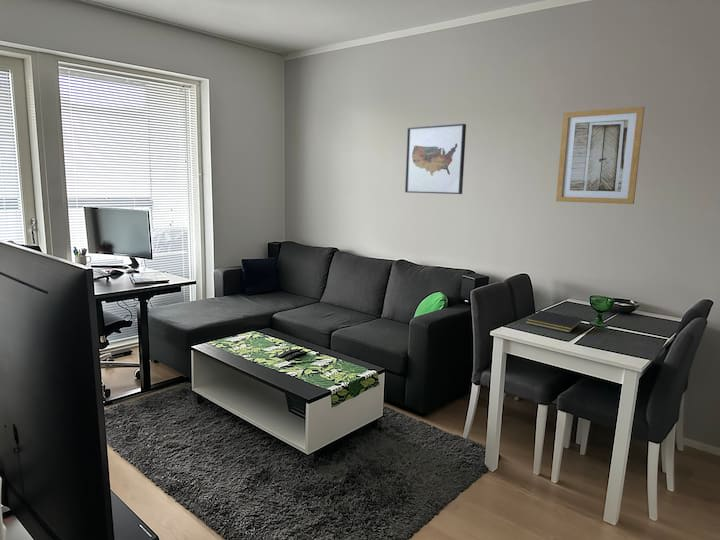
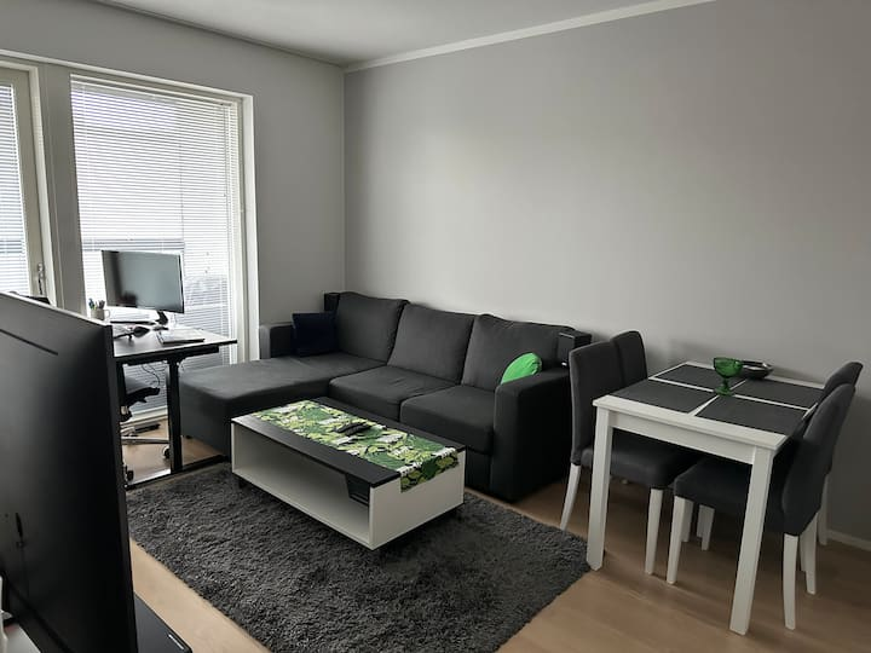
- notepad (553, 320)
- wall art (434, 160)
- wall art (597, 156)
